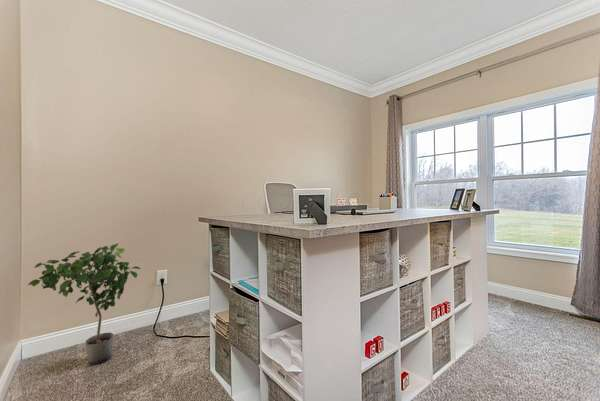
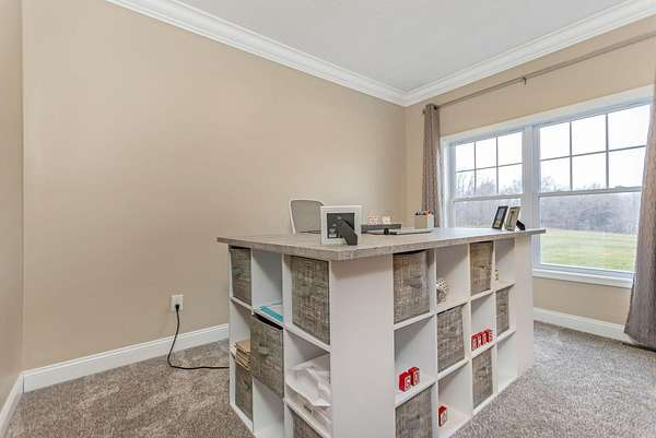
- potted plant (93, 303)
